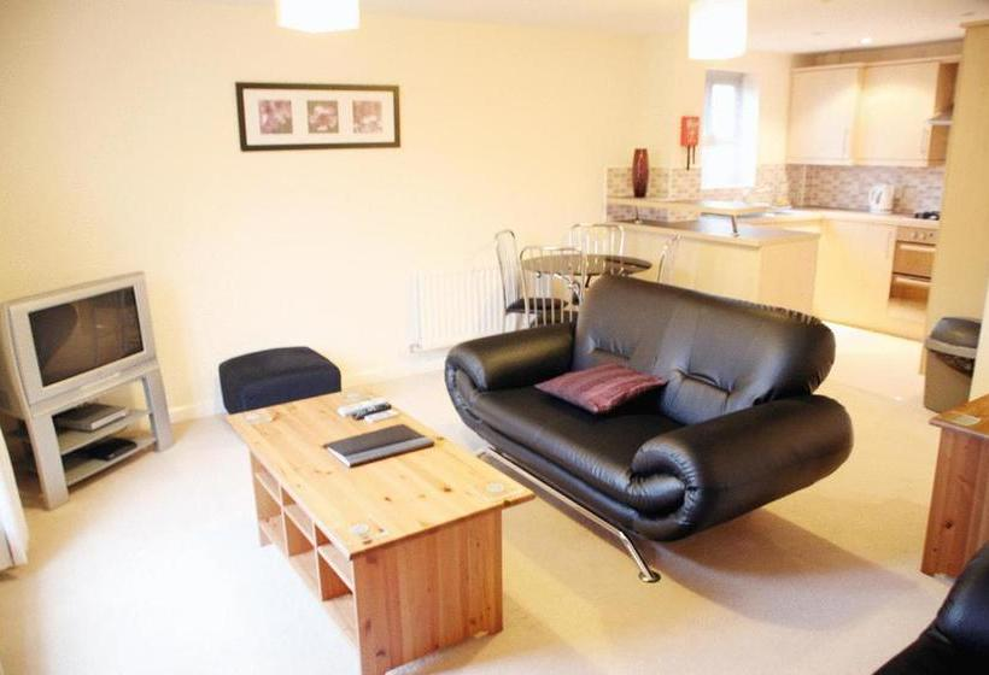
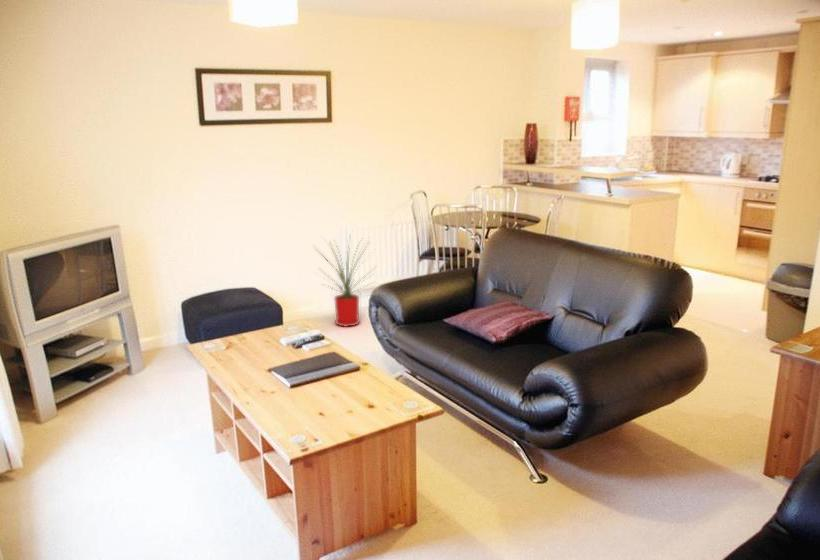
+ house plant (346, 279)
